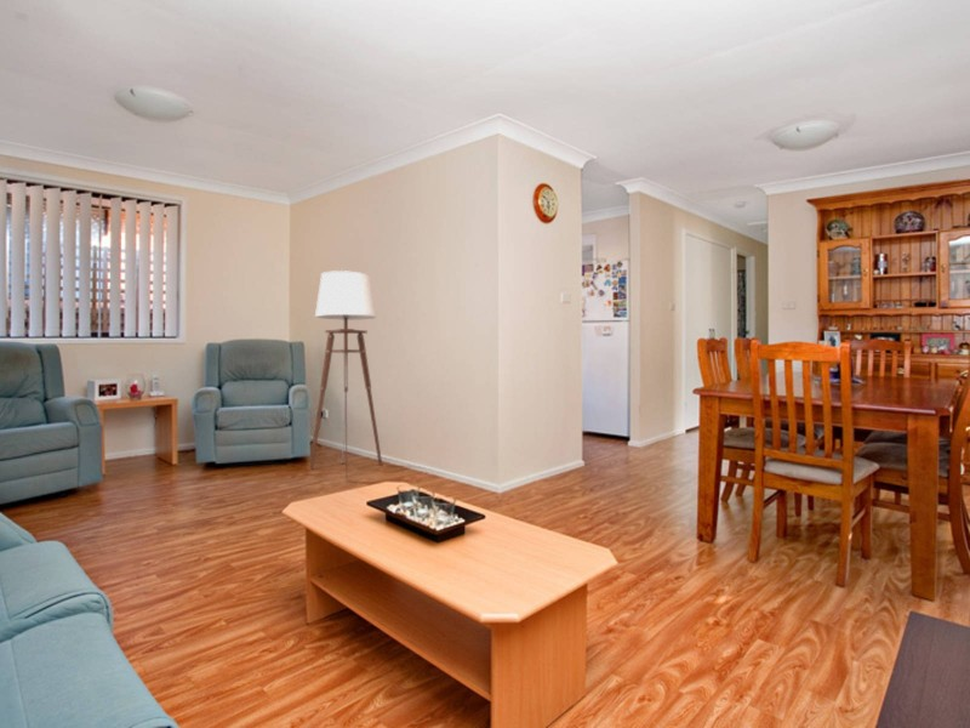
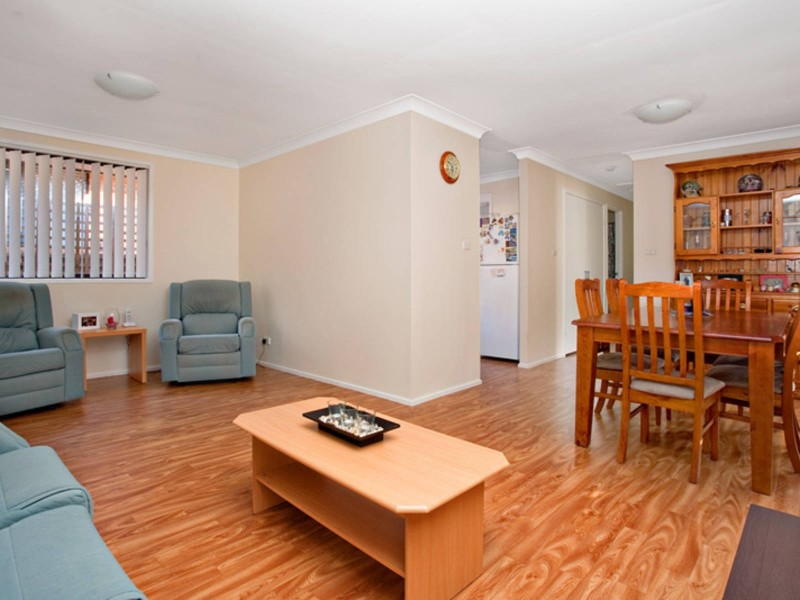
- floor lamp (344, 372)
